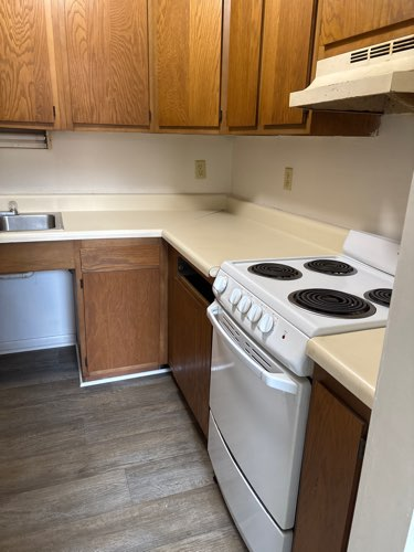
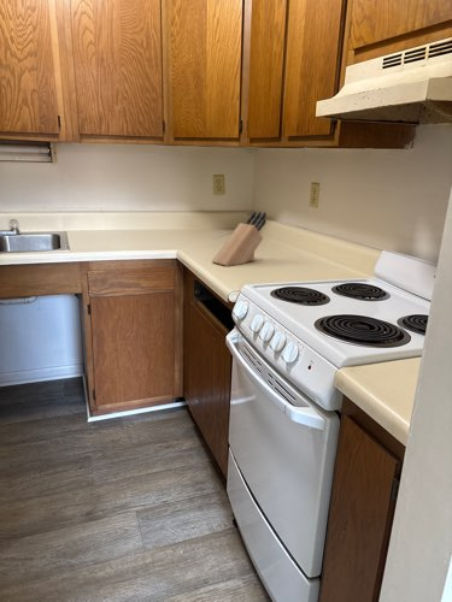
+ knife block (241, 236)
